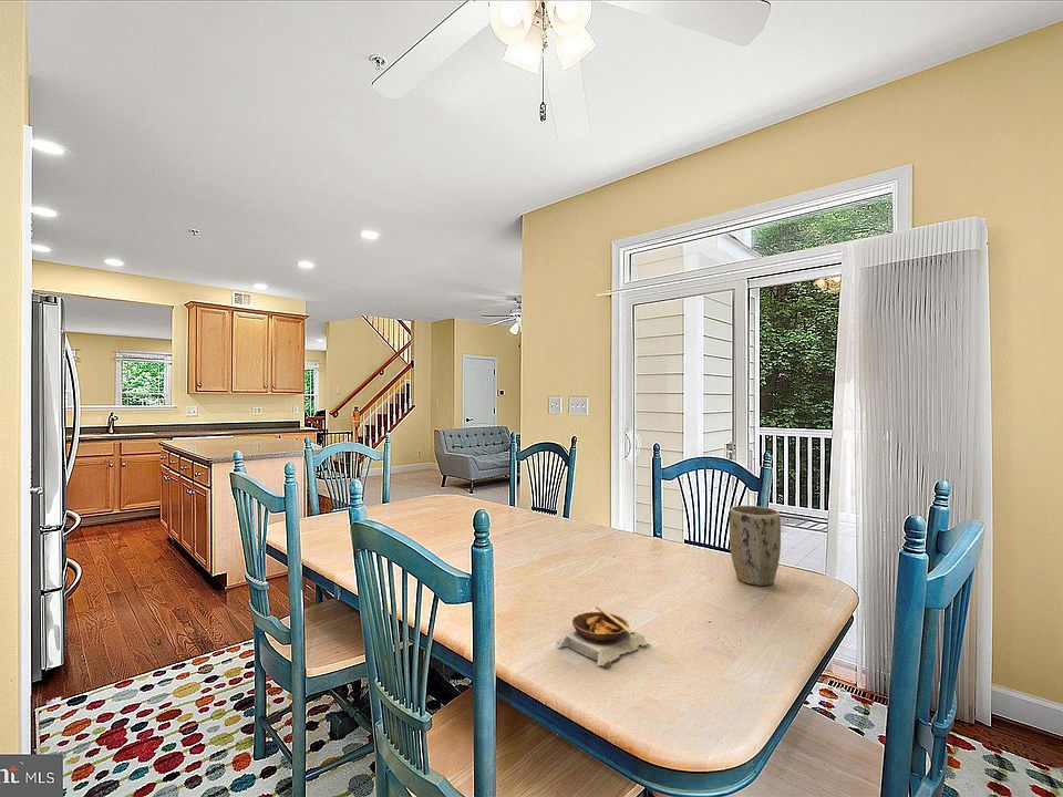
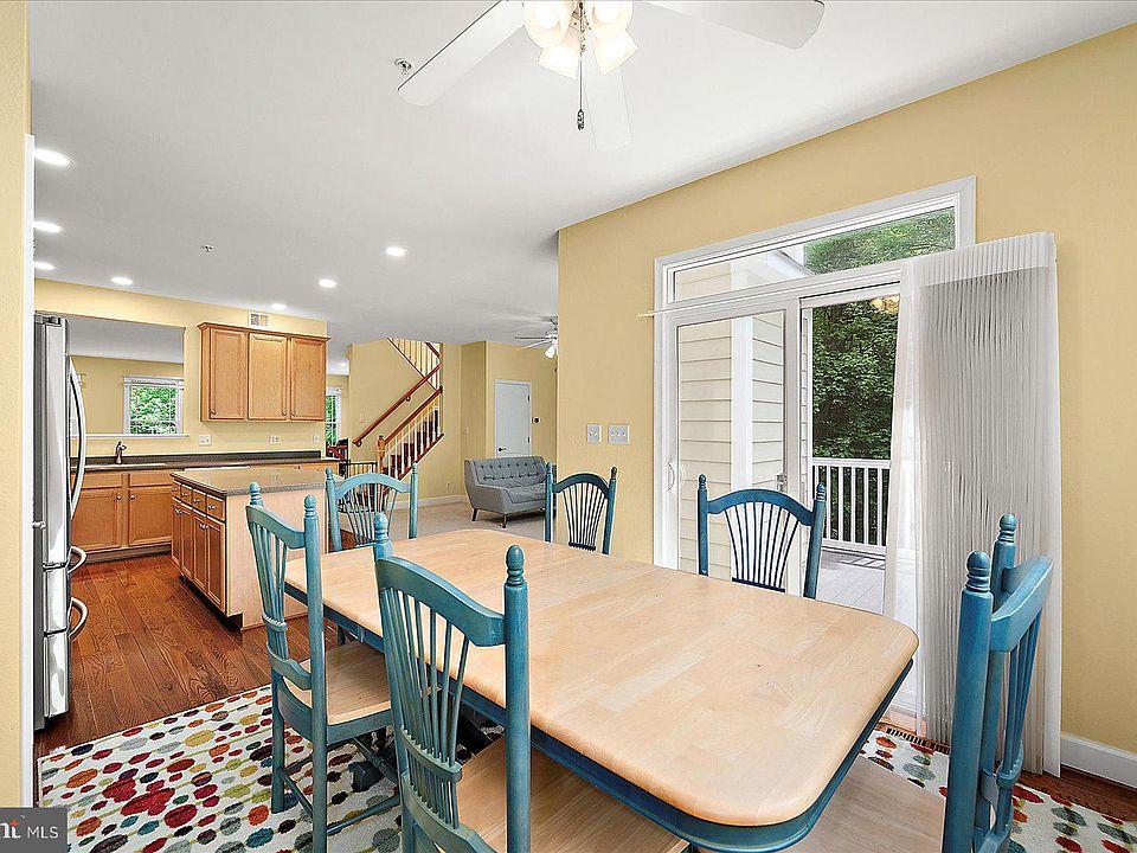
- soup bowl (603, 633)
- plant pot (754, 545)
